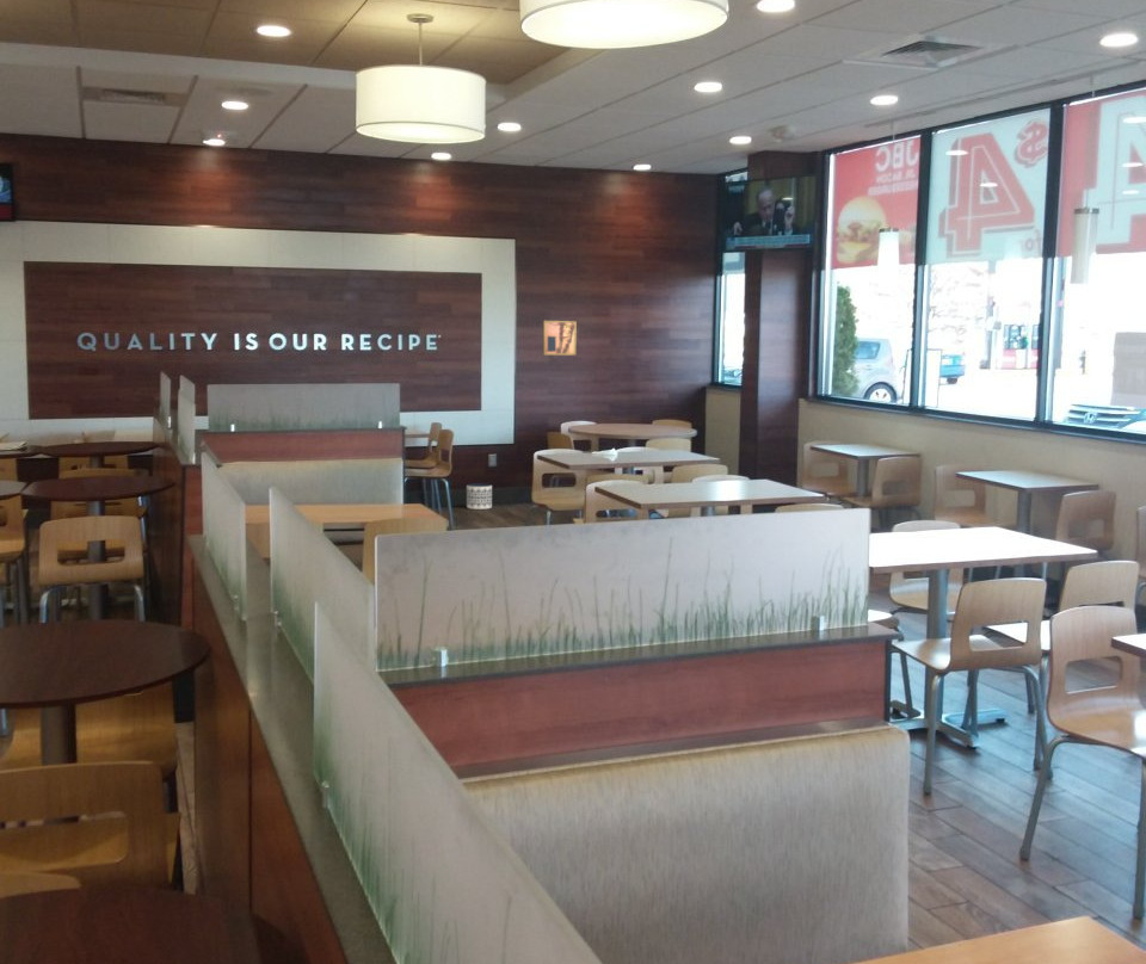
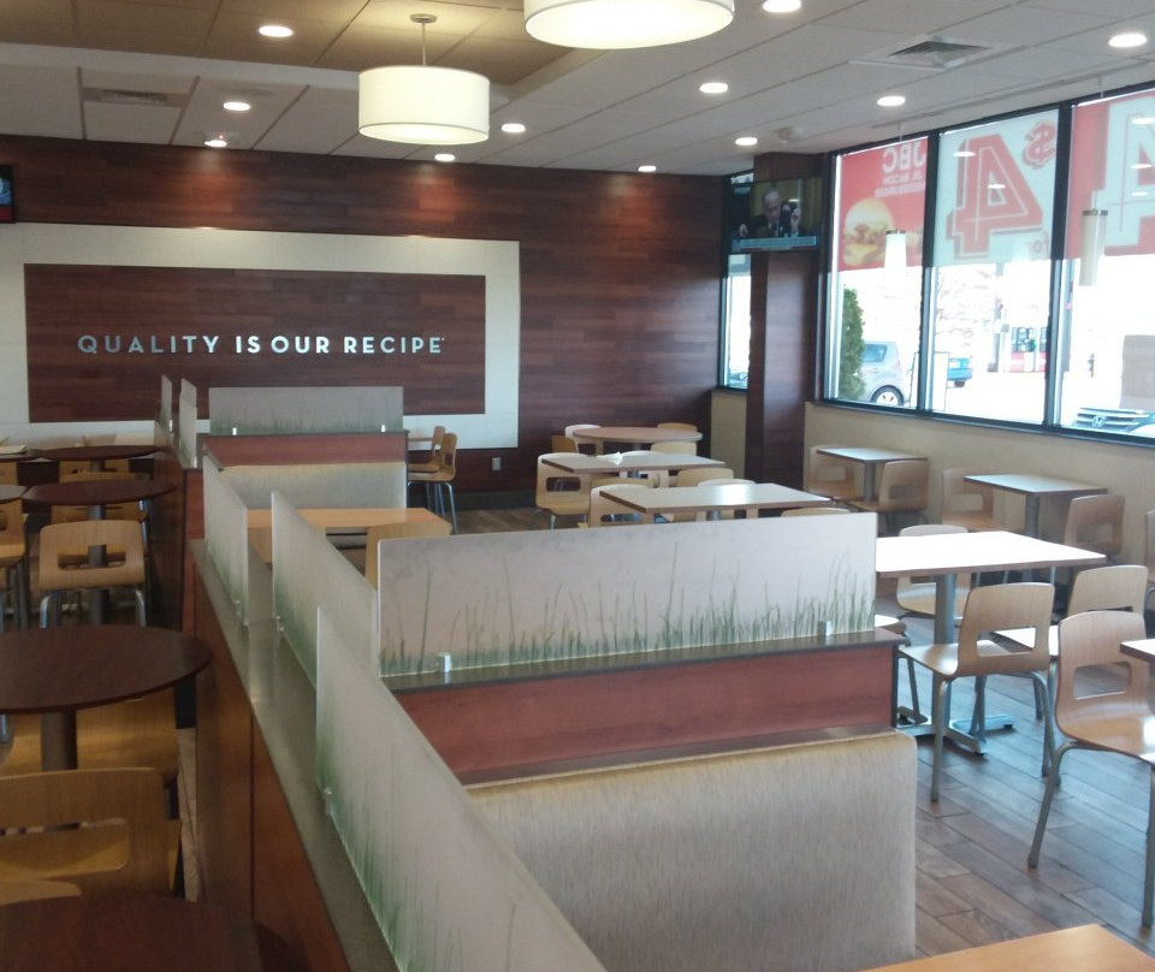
- planter (479, 496)
- wall art (559, 338)
